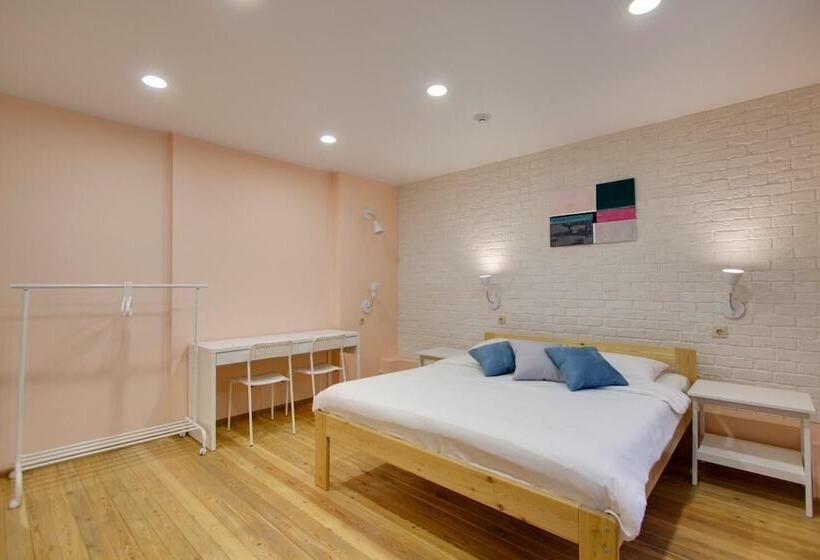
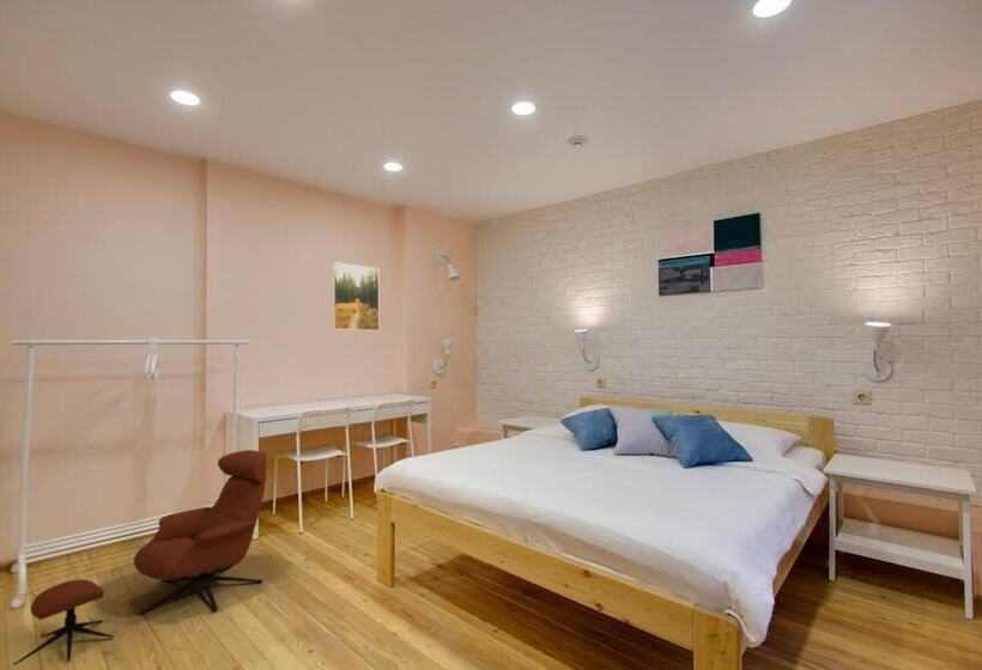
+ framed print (356, 297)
+ armchair (159, 537)
